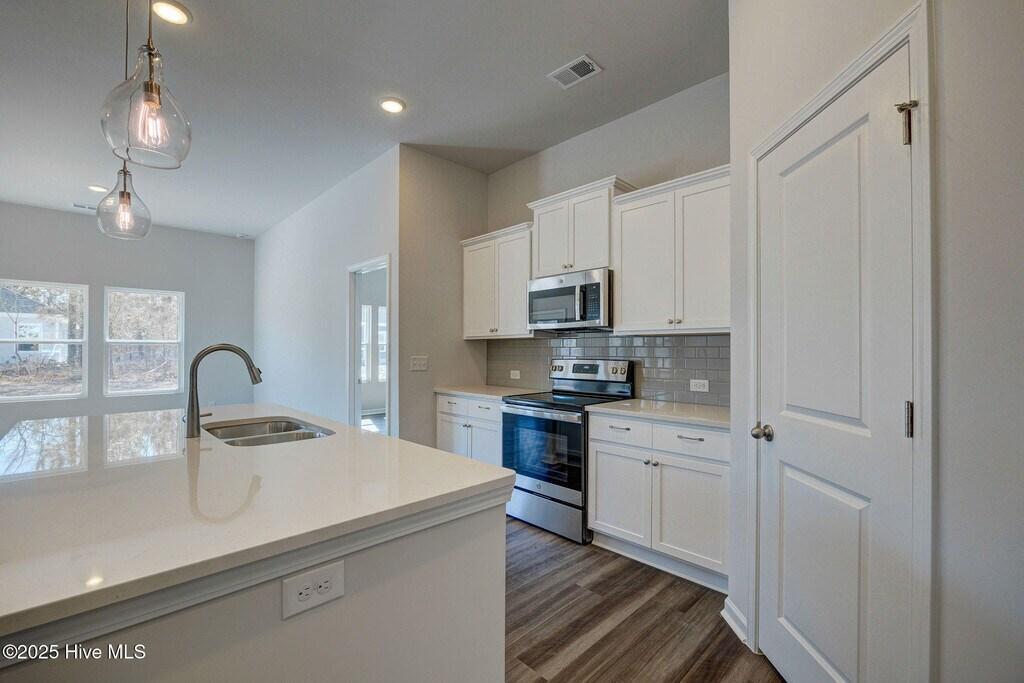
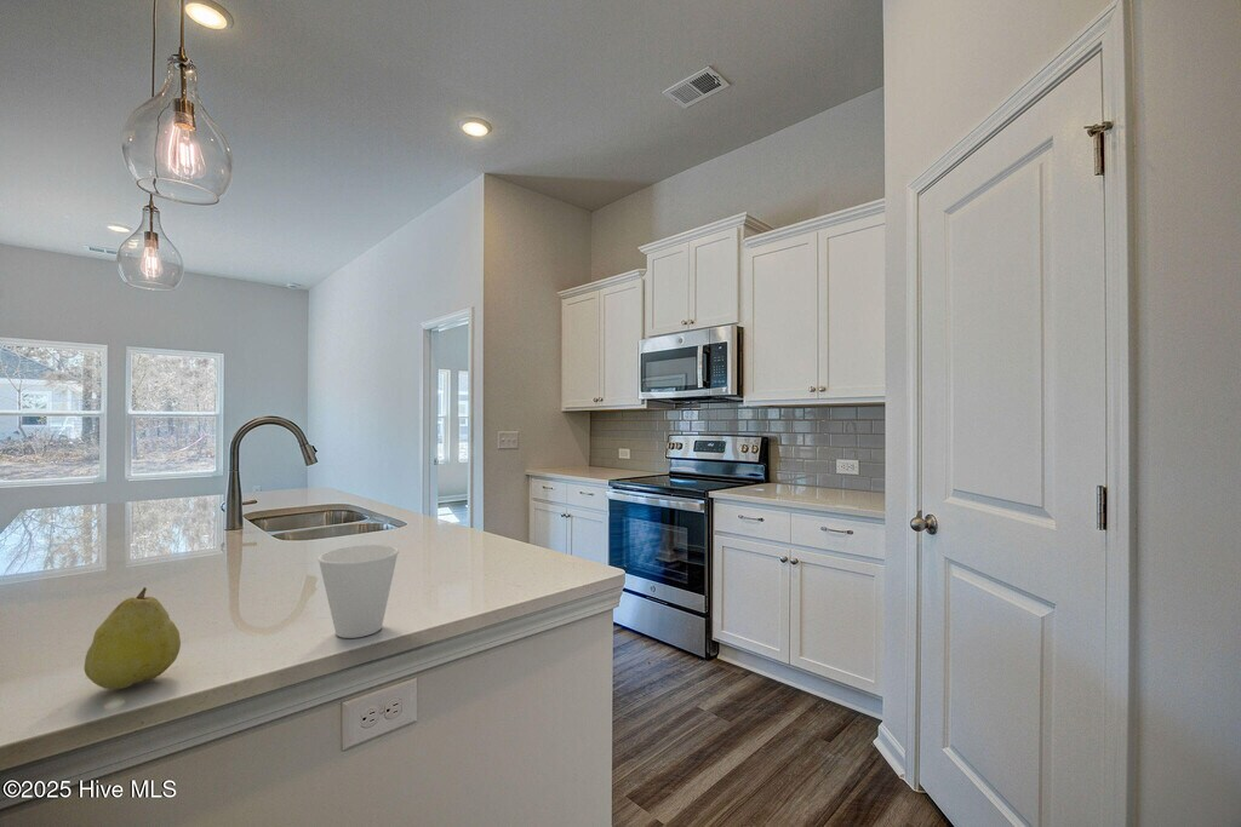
+ fruit (133, 637)
+ cup (359, 591)
